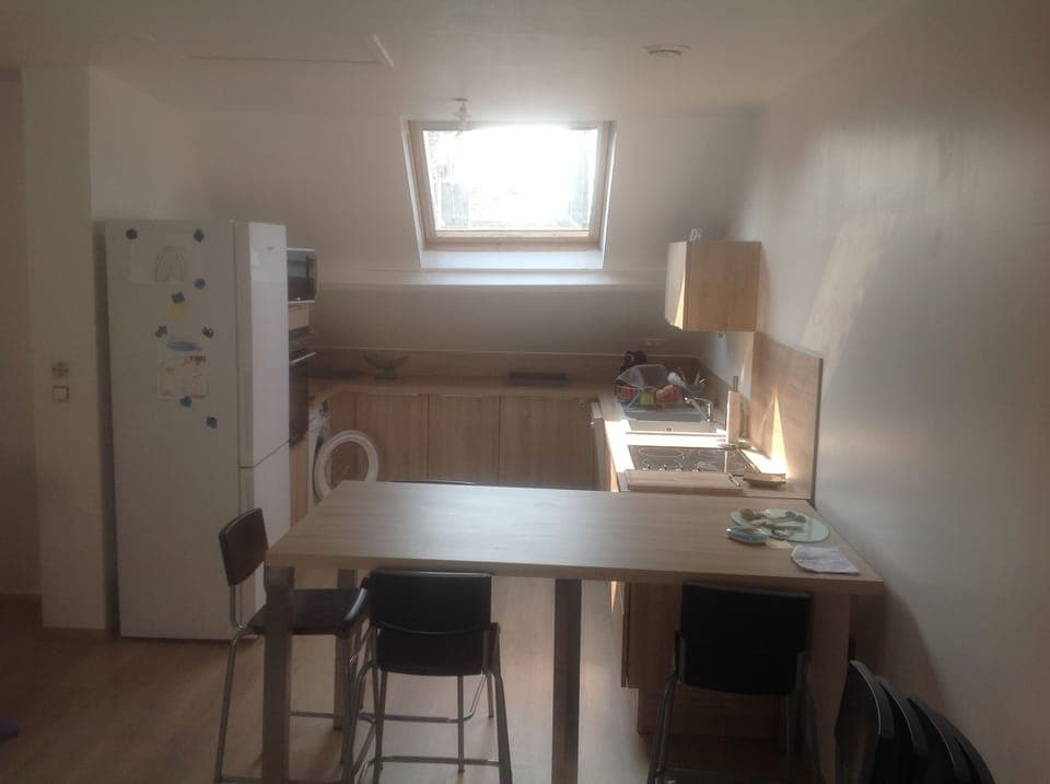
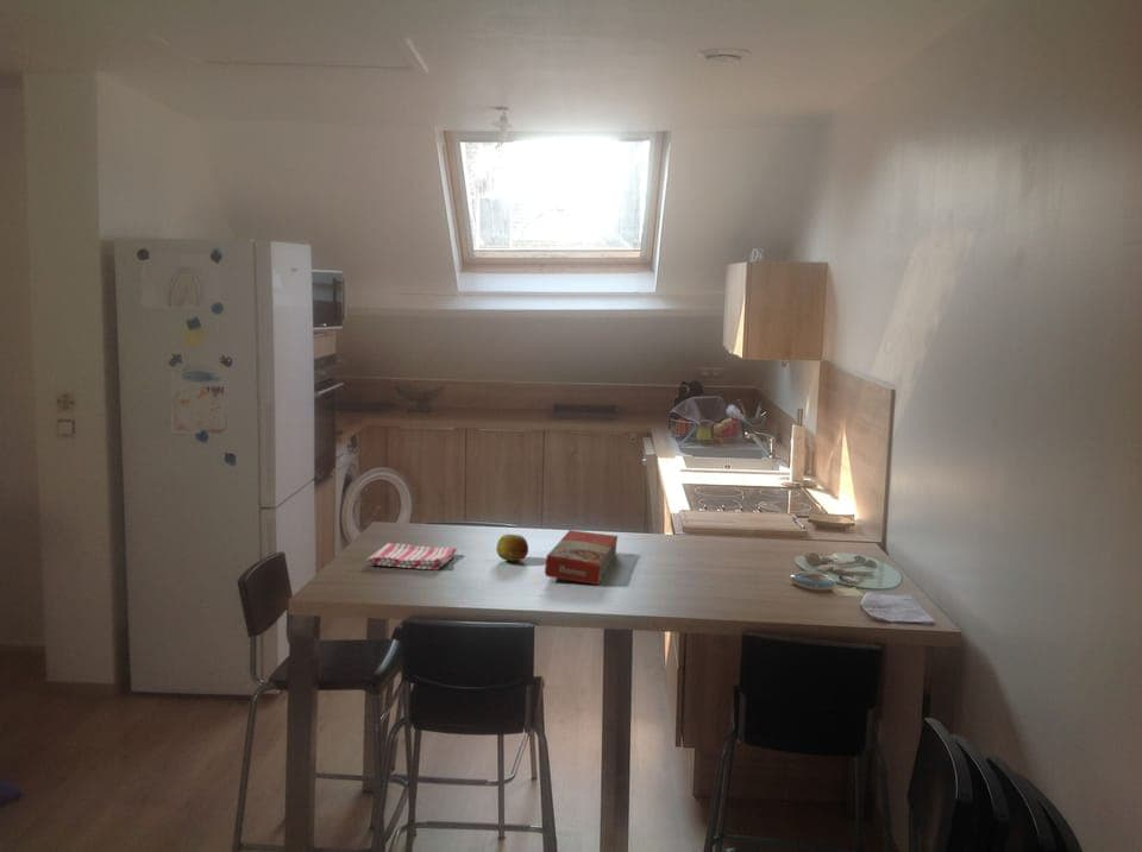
+ dish towel (412, 554)
+ macaroni box (582, 555)
+ fruit (512, 548)
